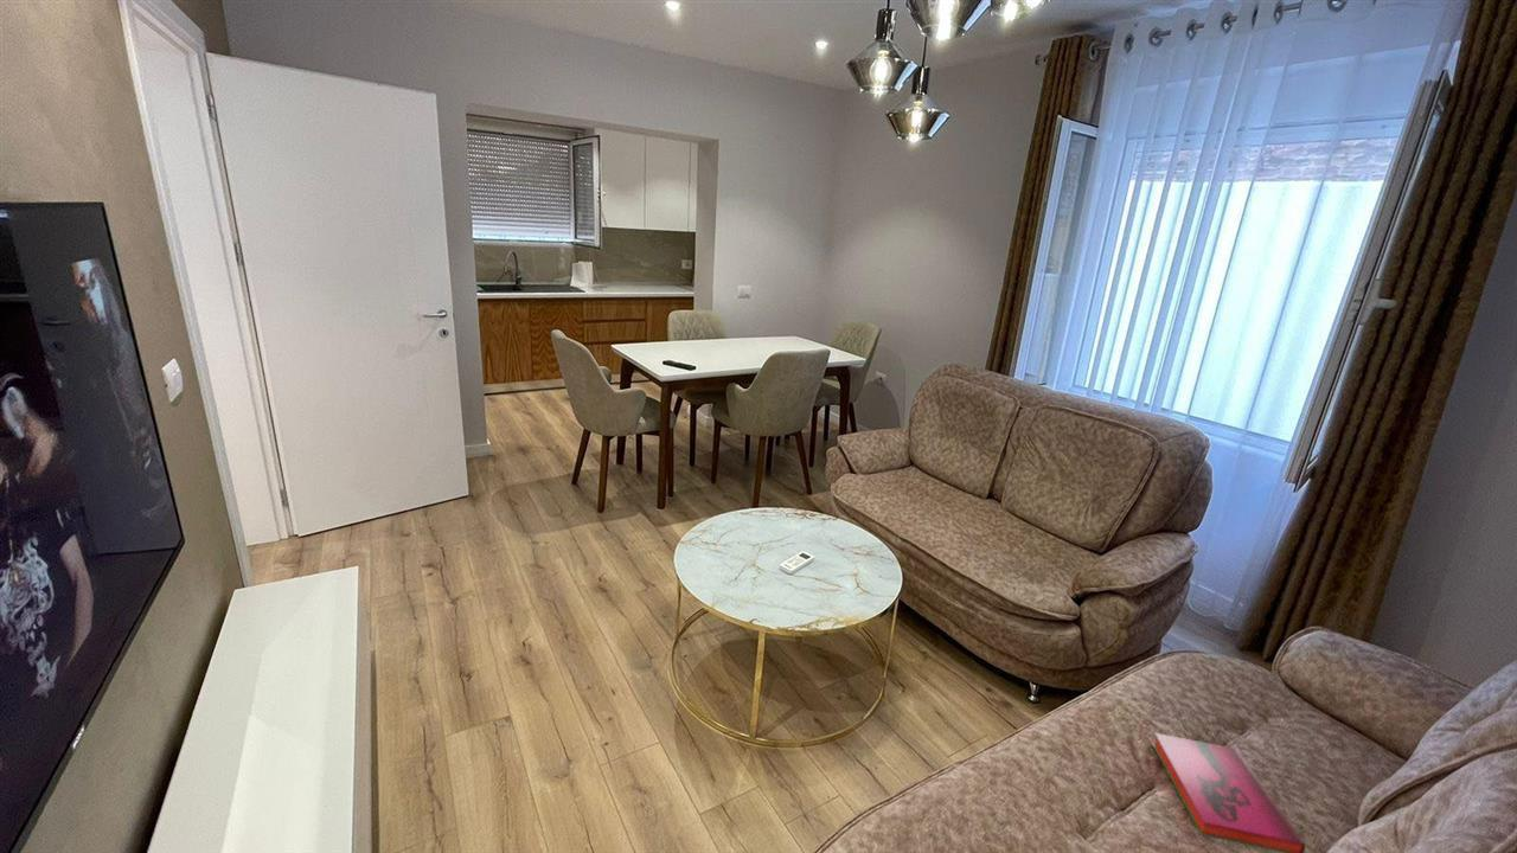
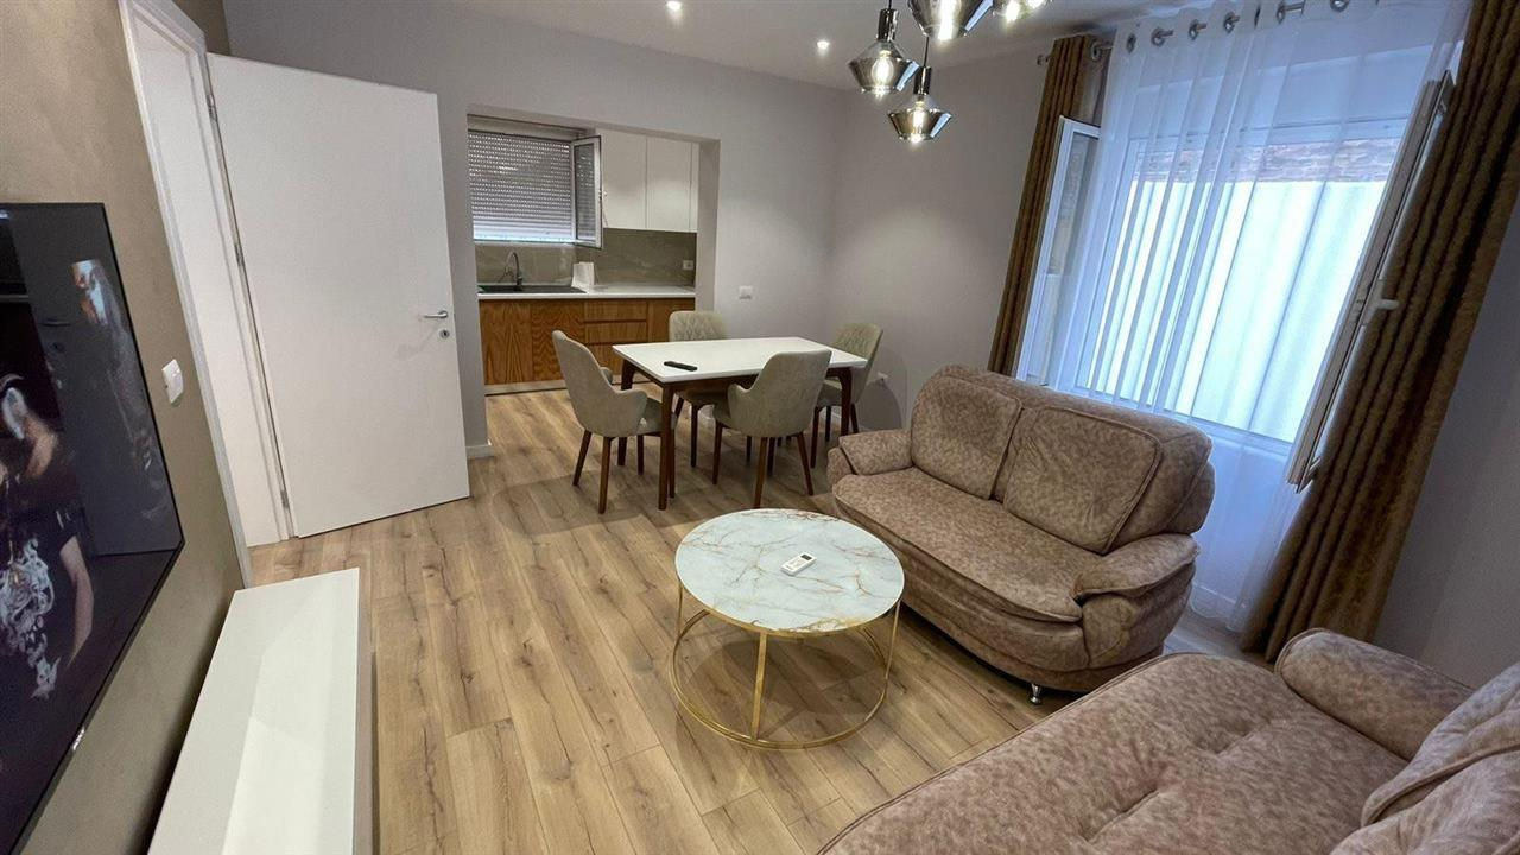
- hardback book (1221, 788)
